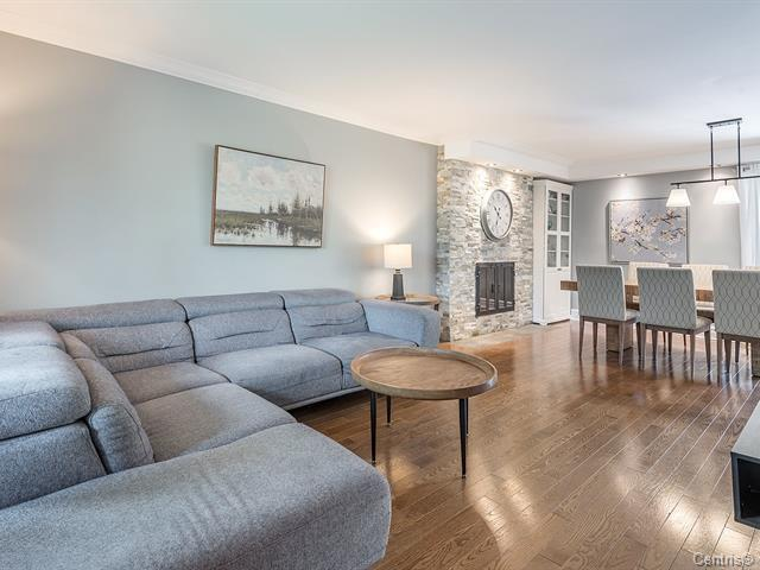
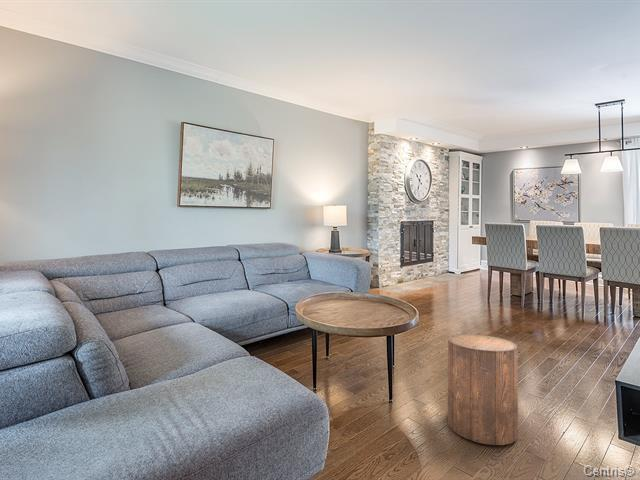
+ stool (481, 384)
